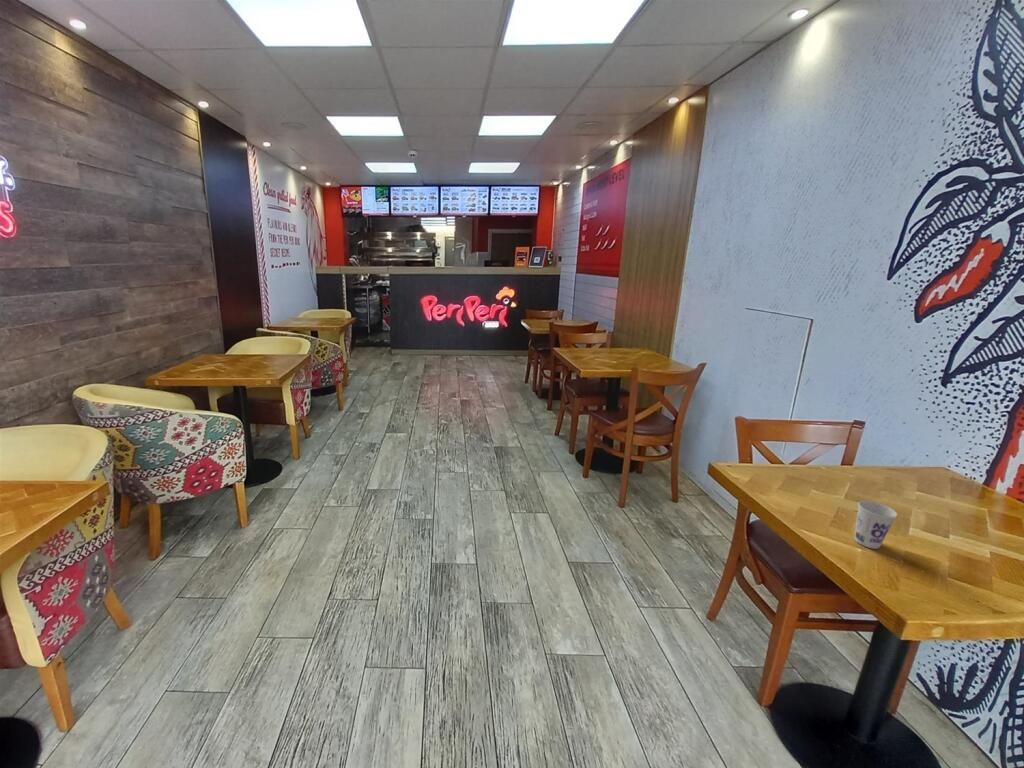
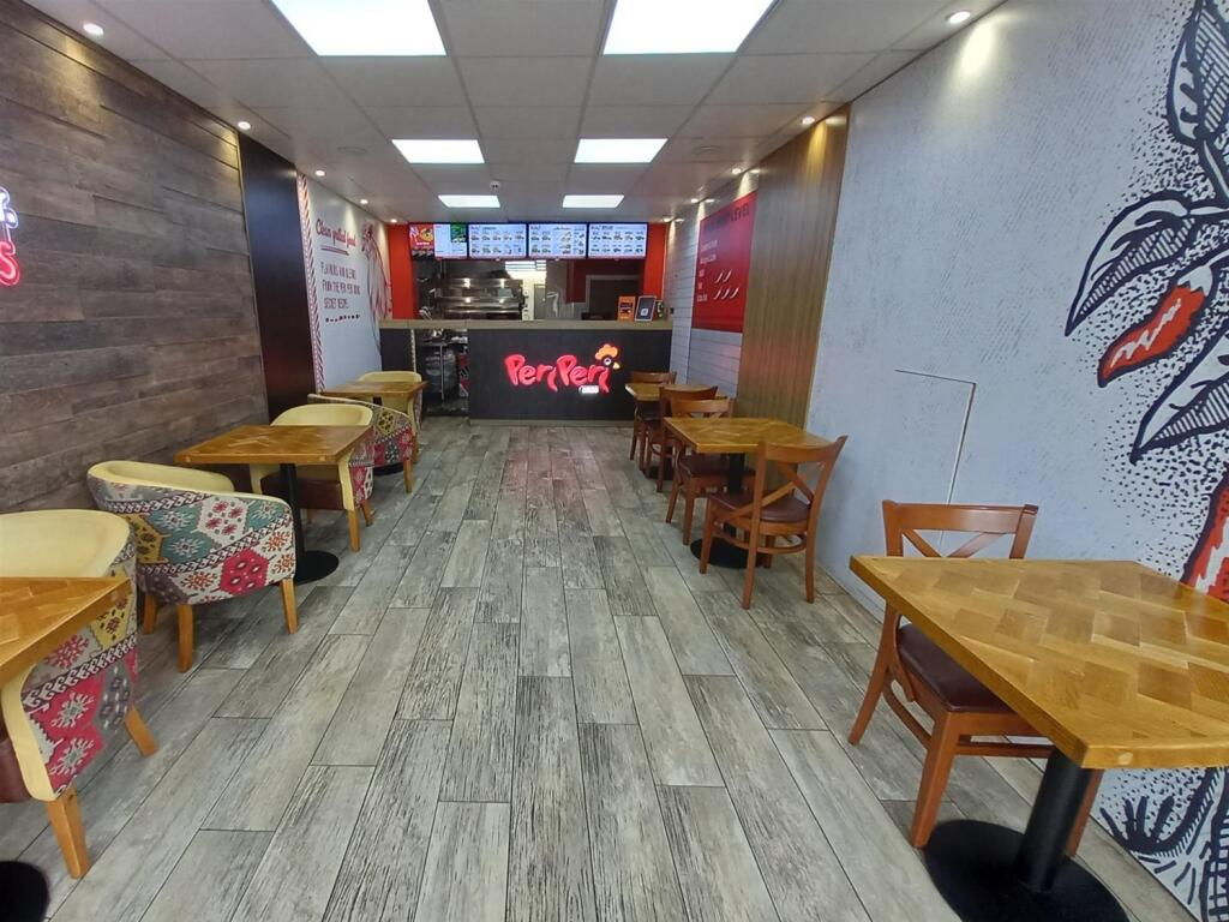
- cup (872, 525)
